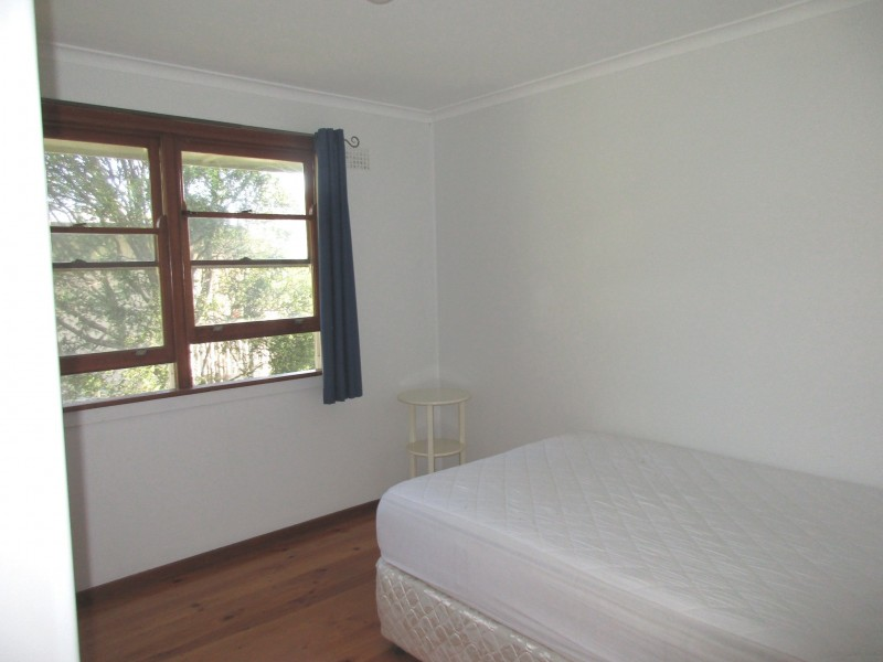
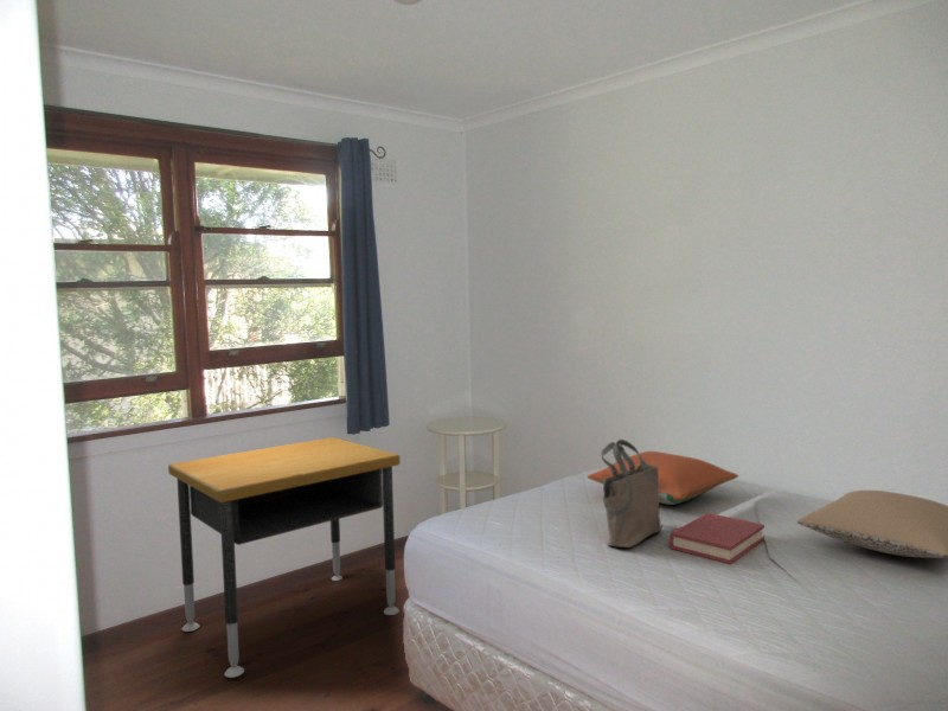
+ pillow (888, 523)
+ hardback book (717, 536)
+ desk (289, 531)
+ pillow (661, 475)
+ tote bag (627, 489)
